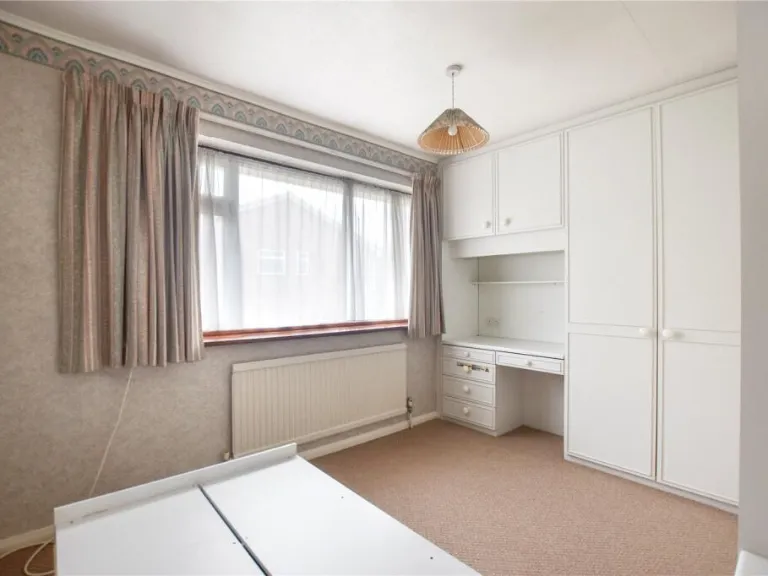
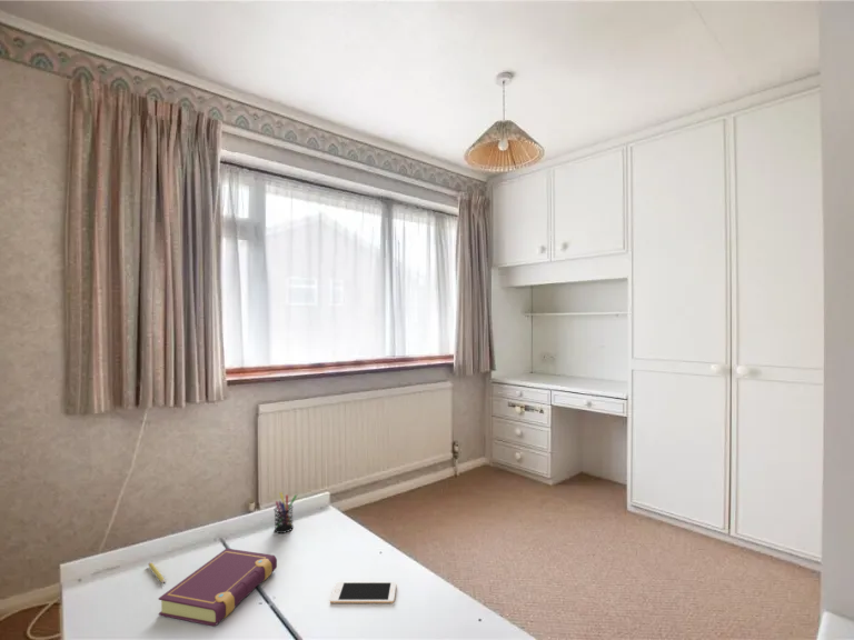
+ book (224, 581)
+ pencil (157, 573)
+ cell phone (364, 591)
+ pen holder (286, 510)
